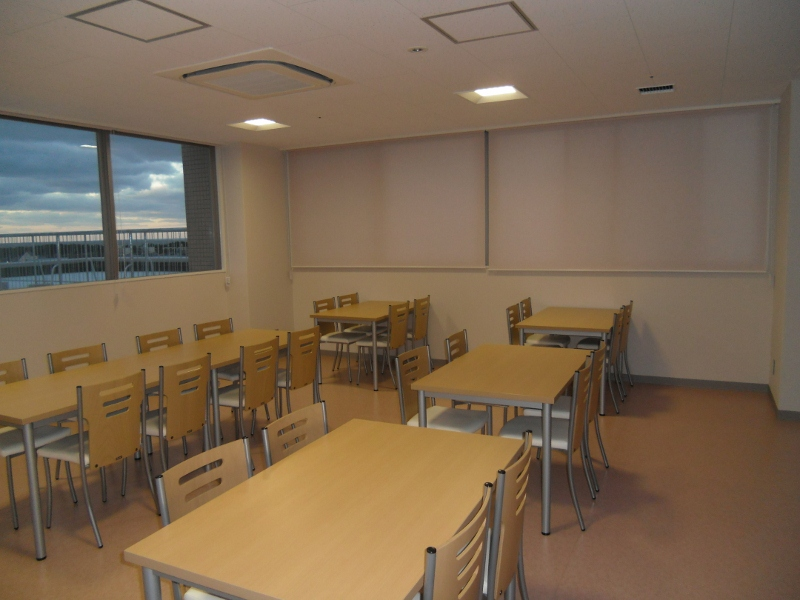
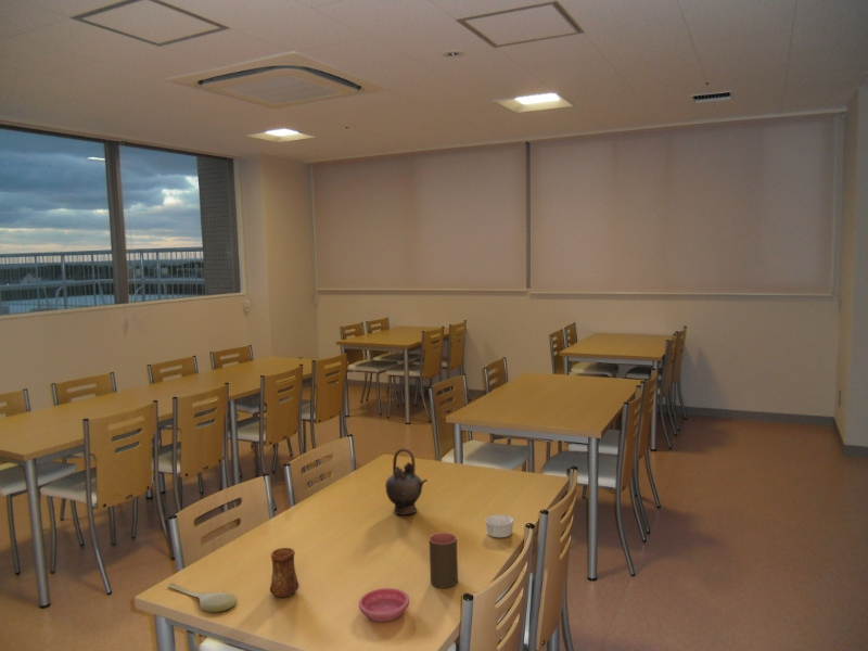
+ cup (283, 572)
+ ramekin (499, 526)
+ teapot (407, 481)
+ cup (443, 559)
+ spoon (199, 595)
+ saucer (384, 605)
